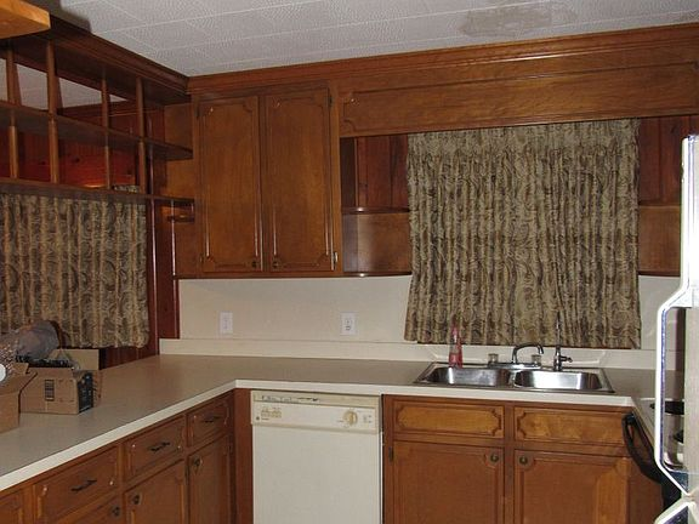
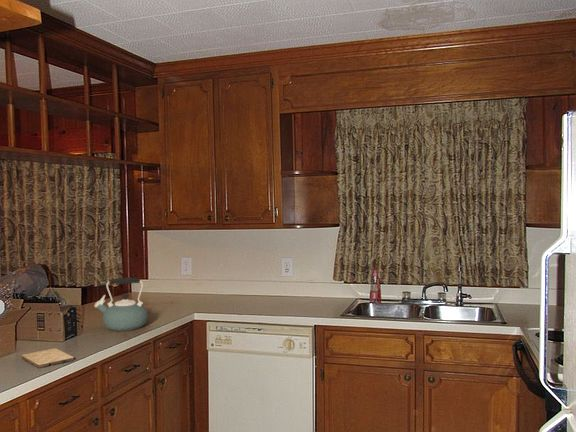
+ cutting board (47, 357)
+ kettle (120, 302)
